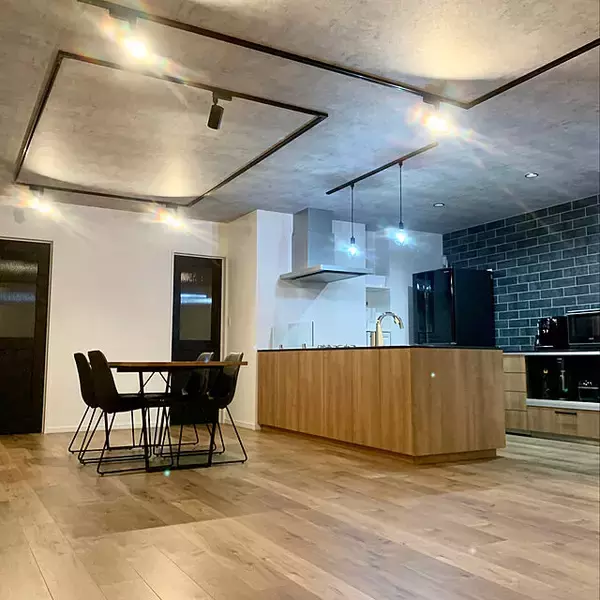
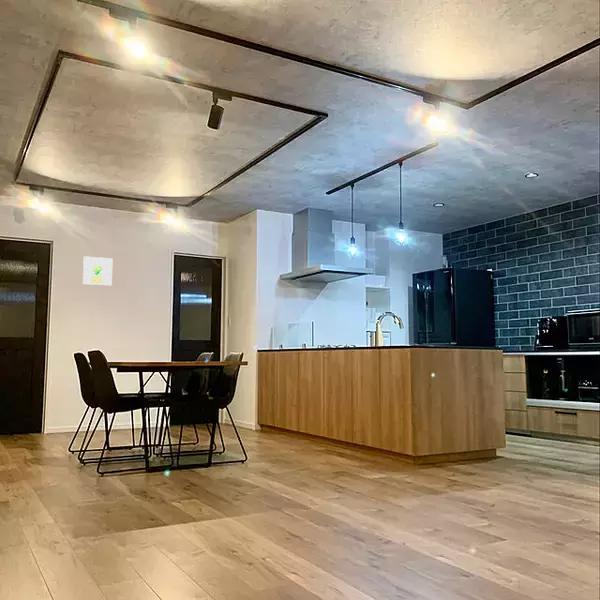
+ wall art (97, 271)
